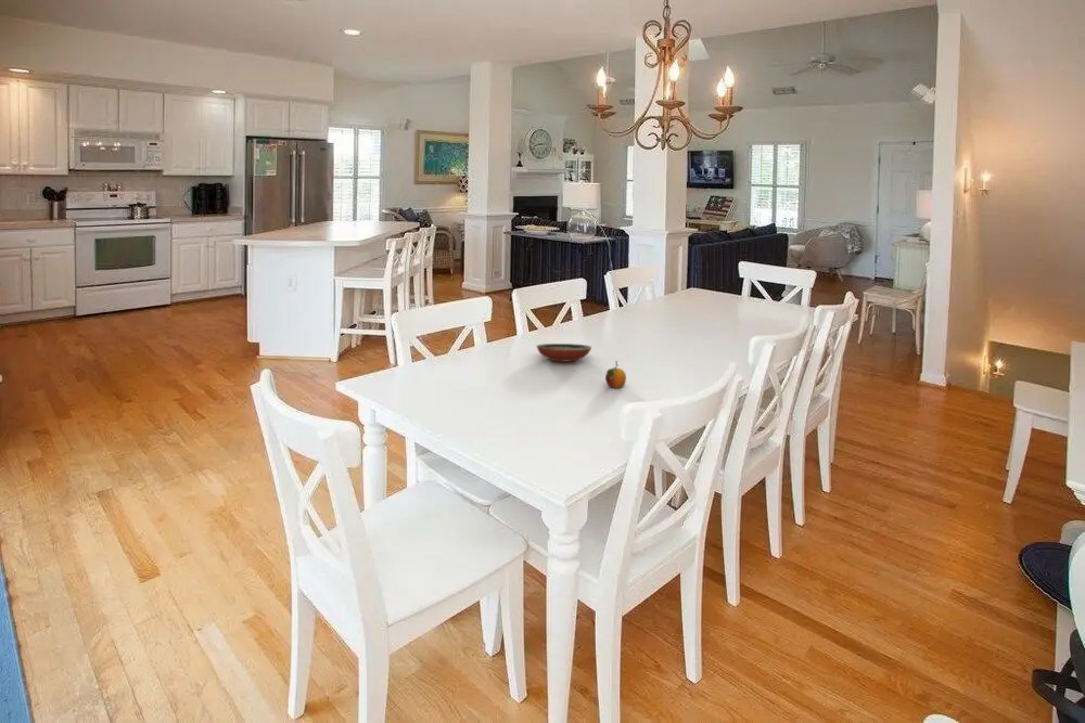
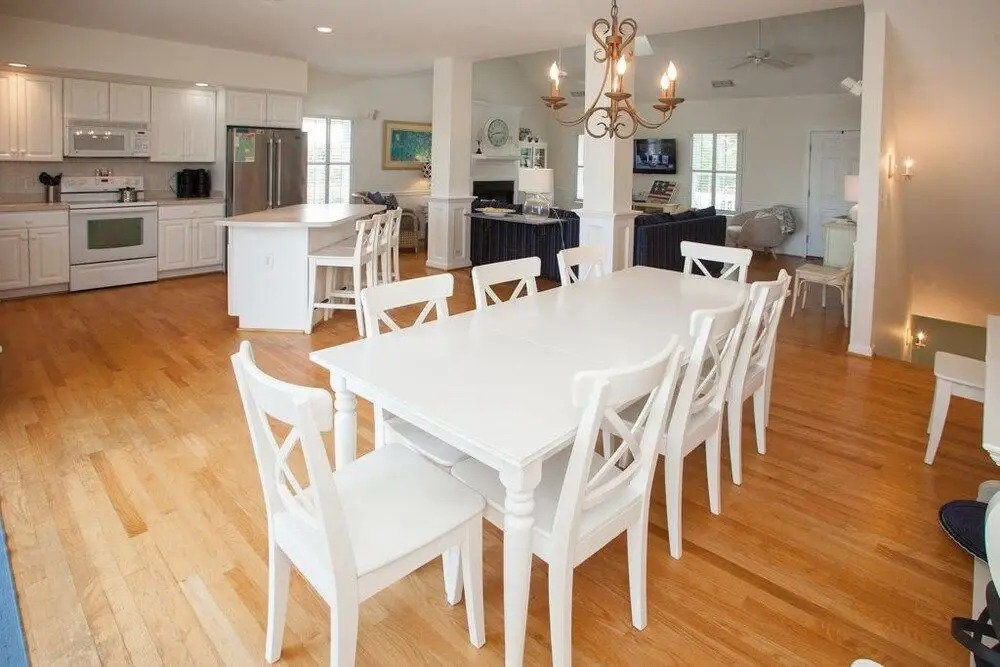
- fruit (613, 374)
- decorative bowl (563, 352)
